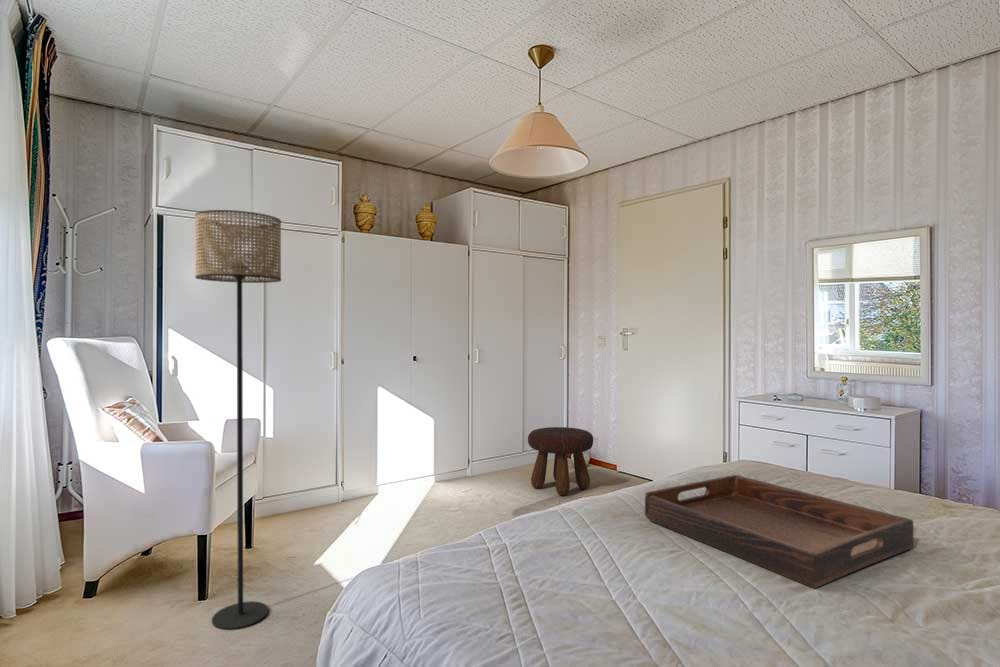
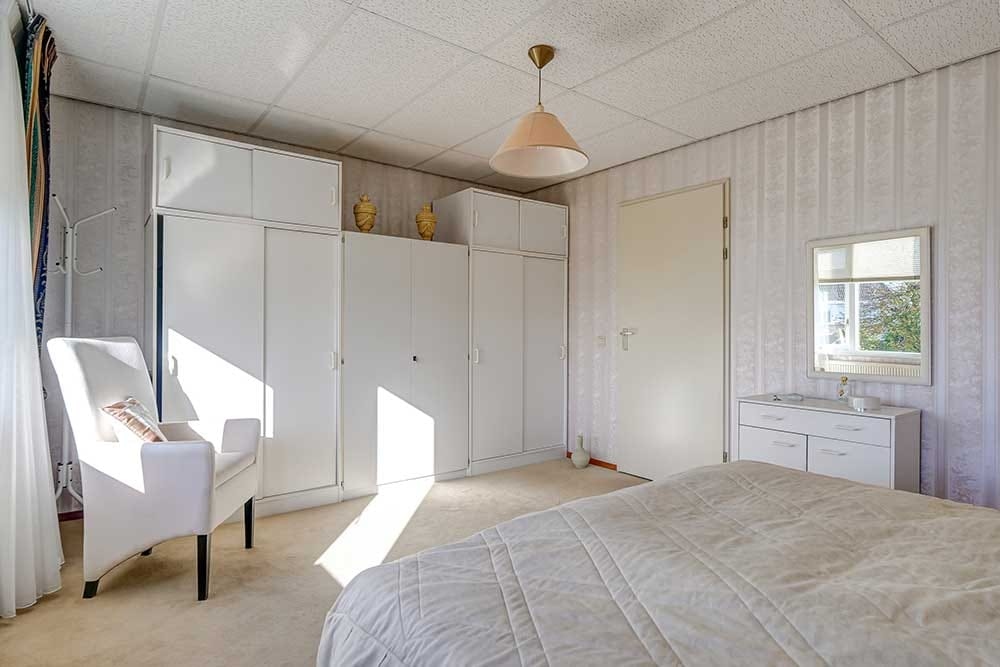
- floor lamp (239, 417)
- footstool (560, 460)
- serving tray (766, 518)
